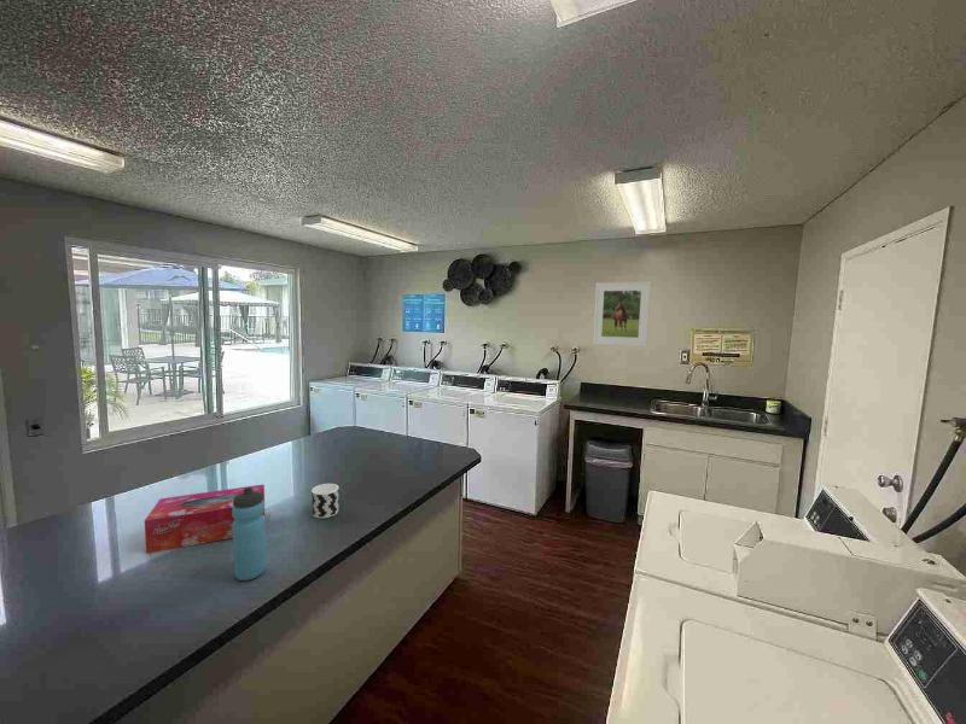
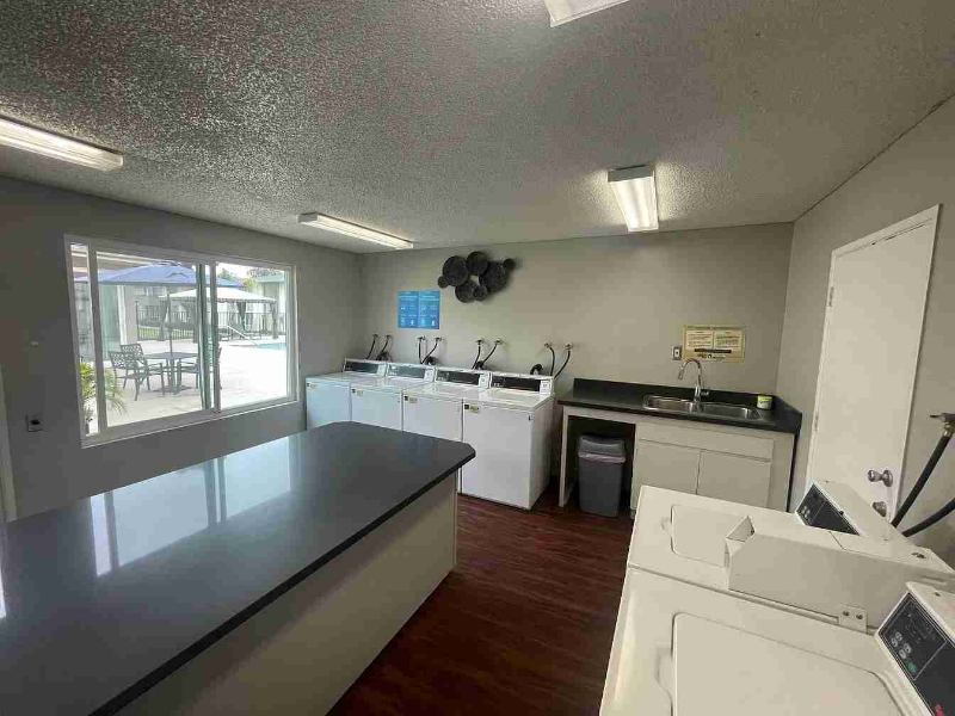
- cup (327, 498)
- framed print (621, 314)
- water bottle (249, 531)
- tissue box (211, 515)
